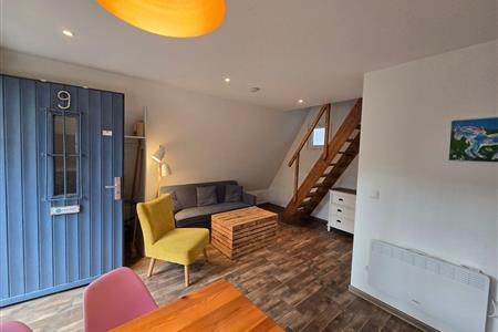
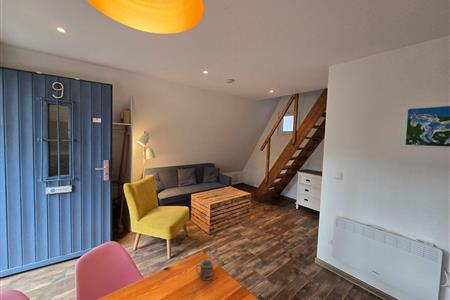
+ cup (204, 269)
